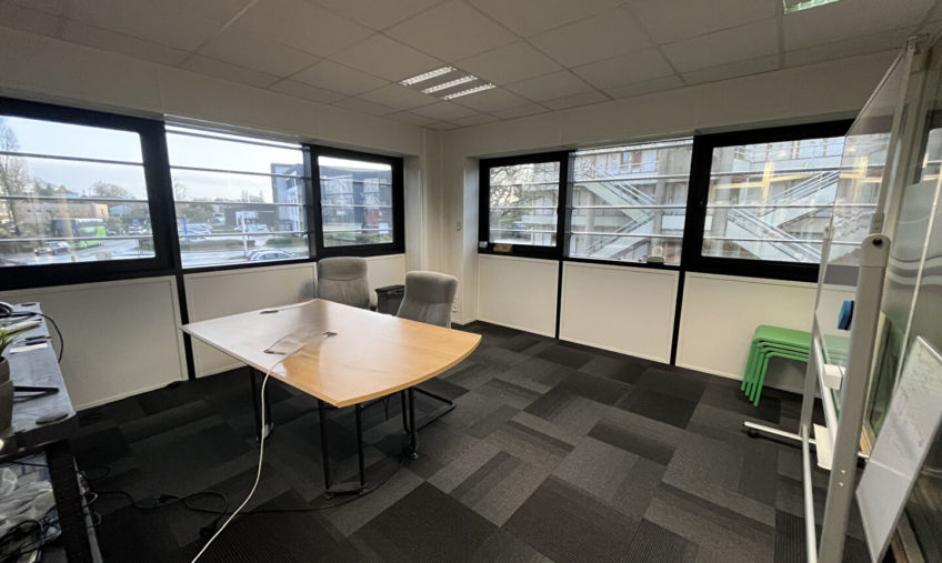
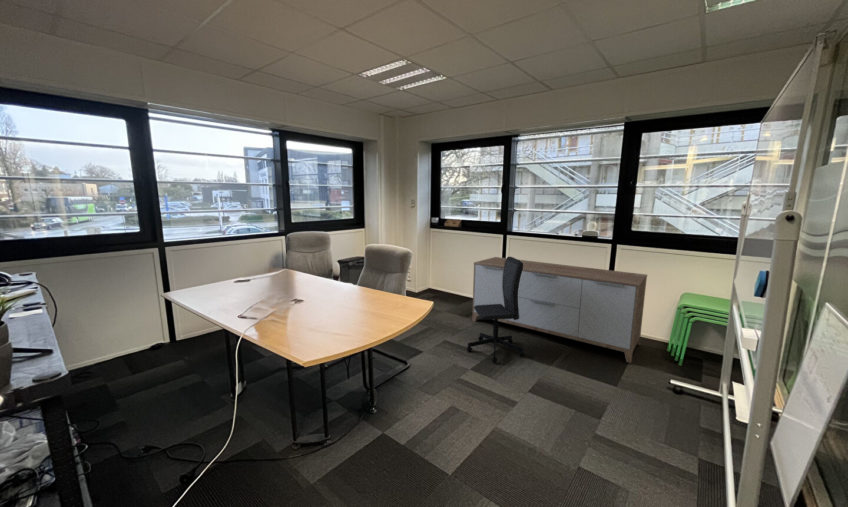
+ sideboard (550, 300)
+ office chair (498, 305)
